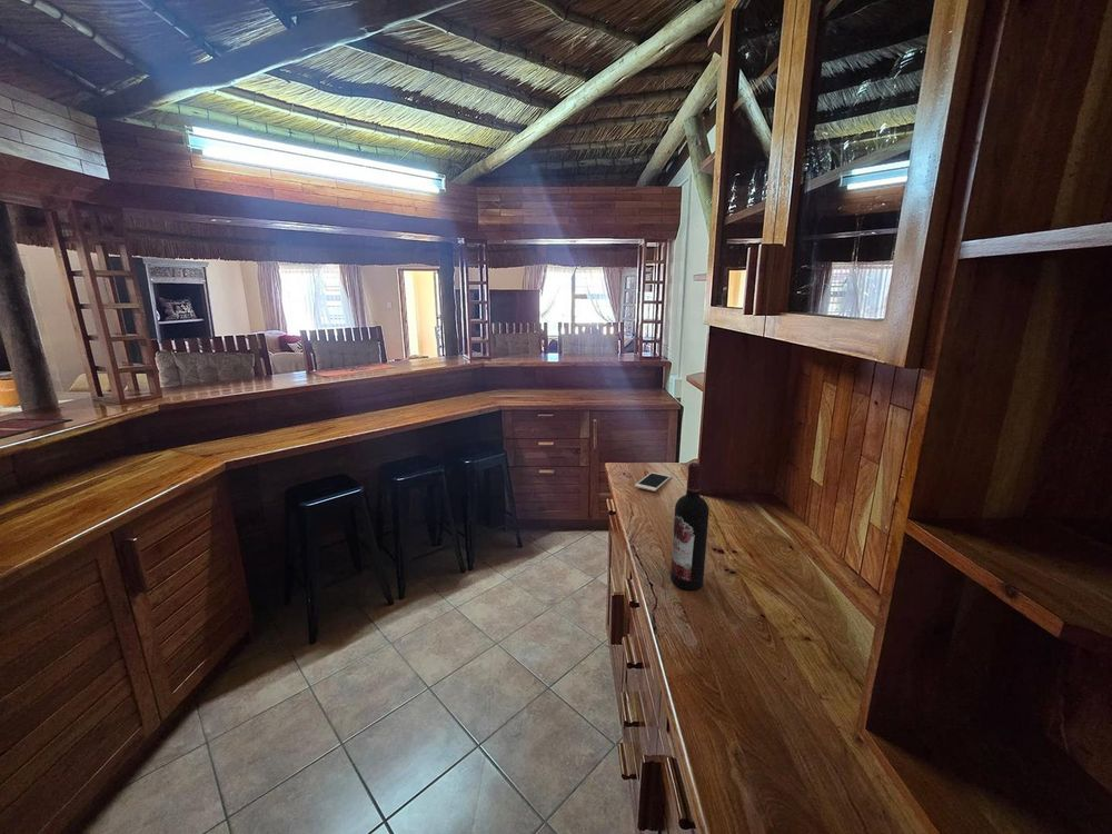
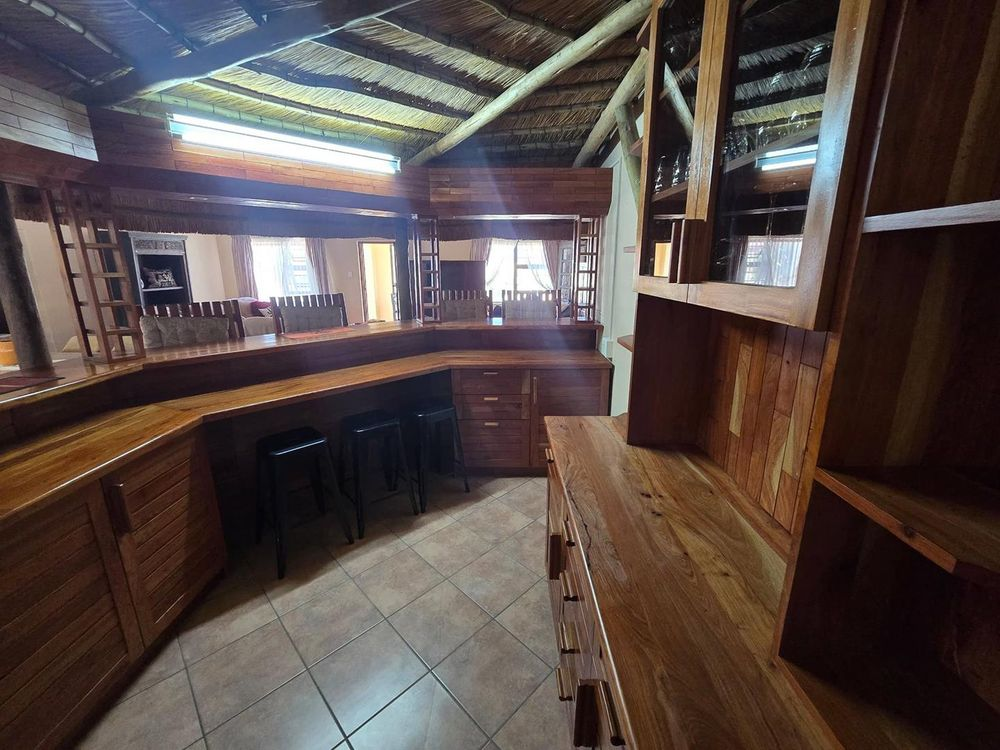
- wine bottle (691, 524)
- cell phone (653, 480)
